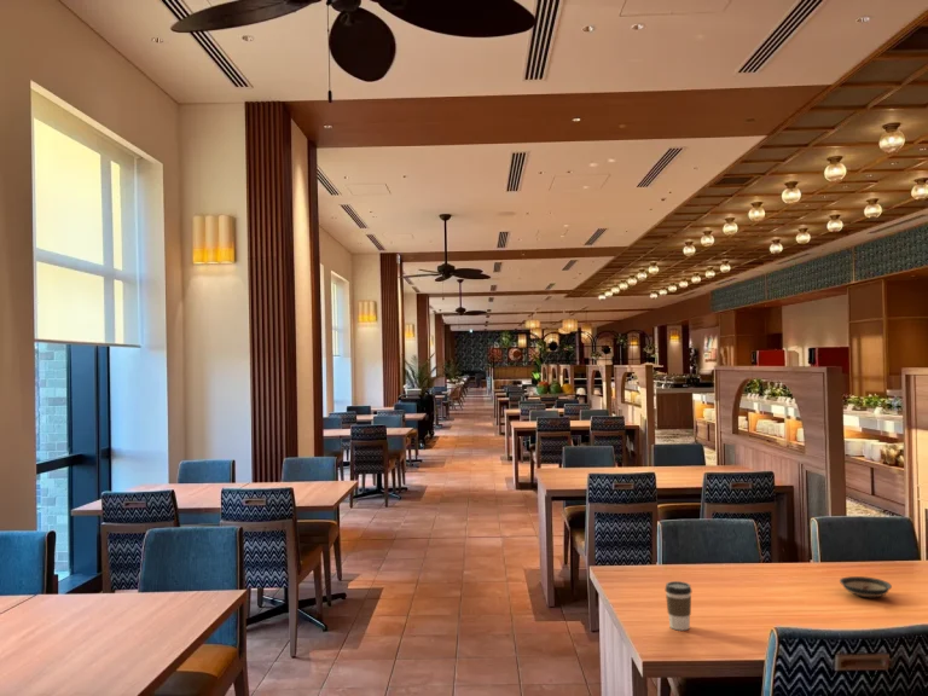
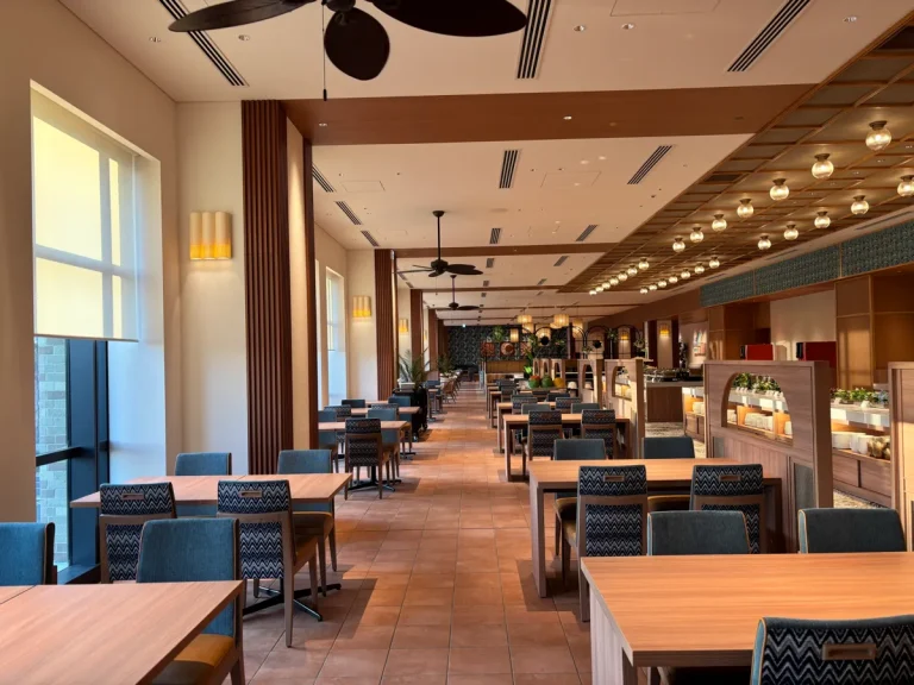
- coffee cup (678, 605)
- saucer (865, 588)
